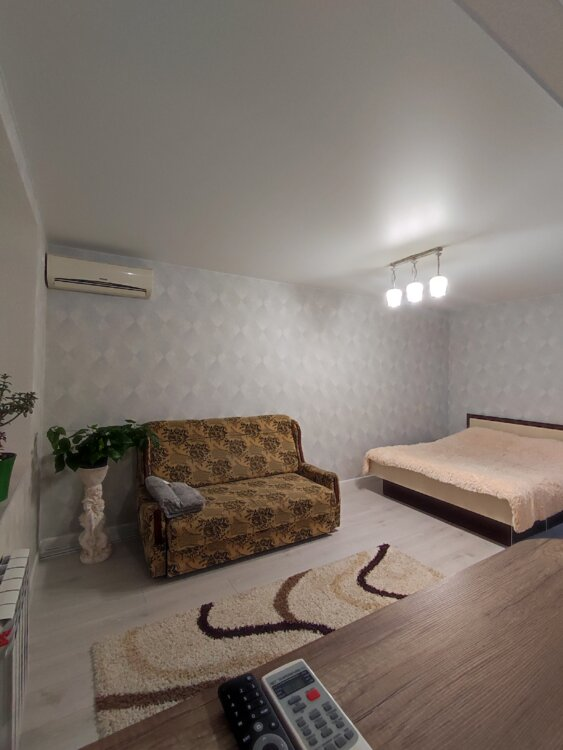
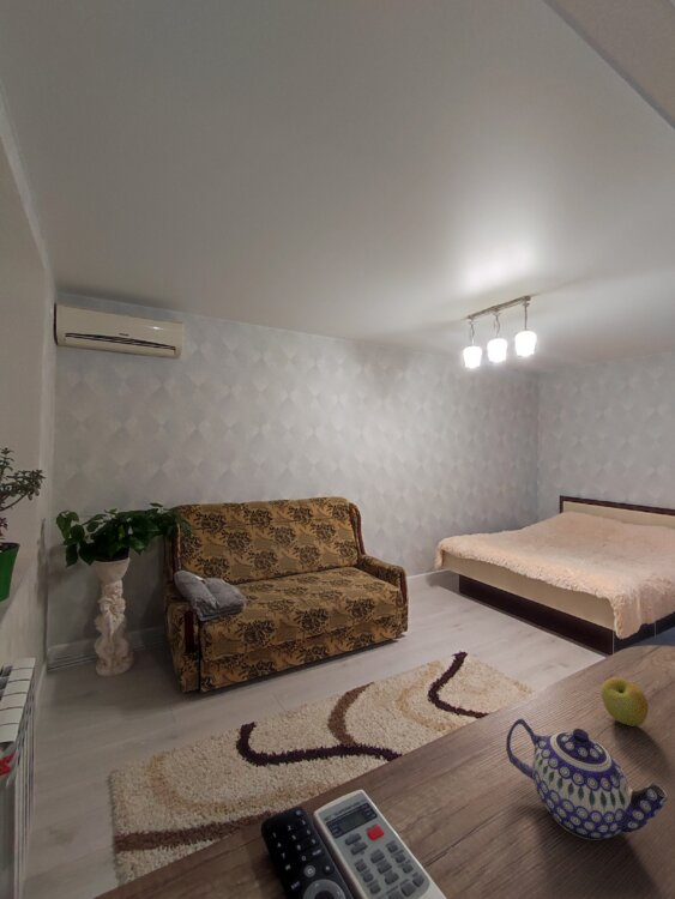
+ teapot (577, 771)
+ apple (623, 701)
